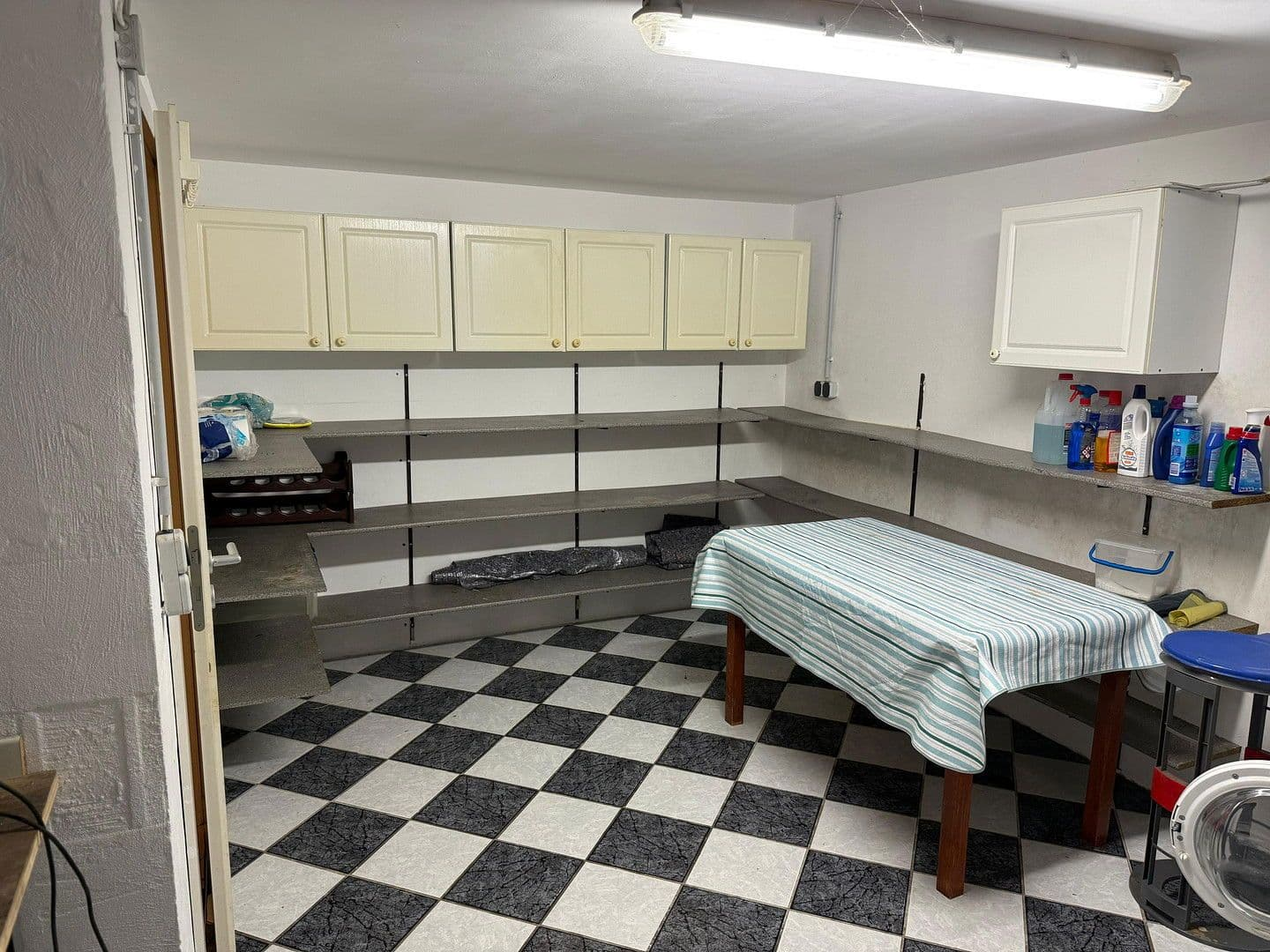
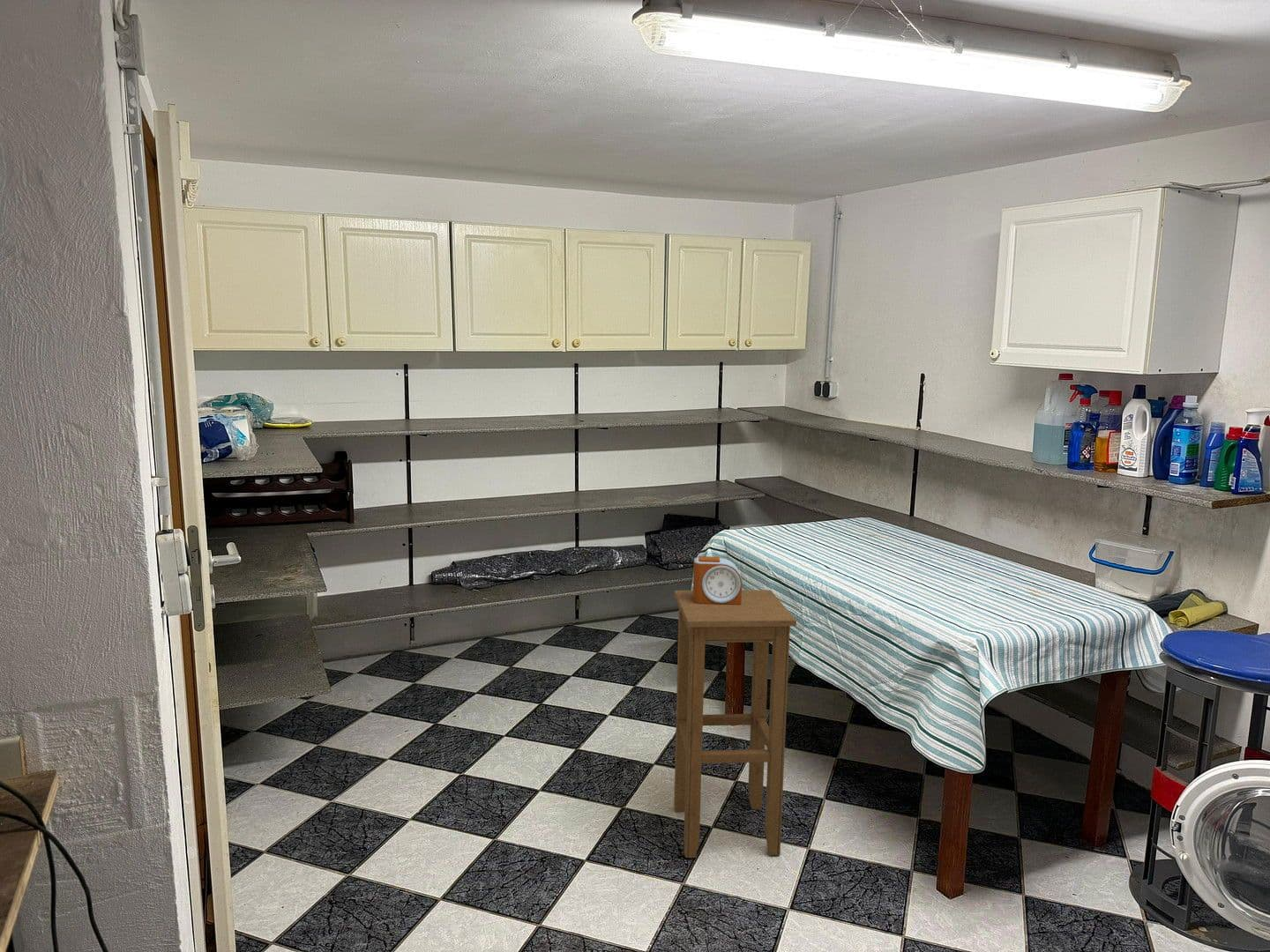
+ stool (728, 719)
+ alarm clock (717, 578)
